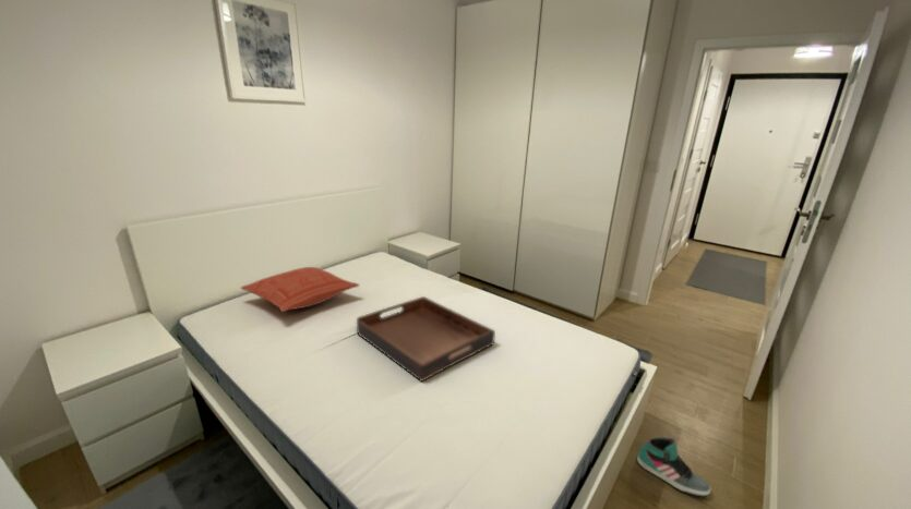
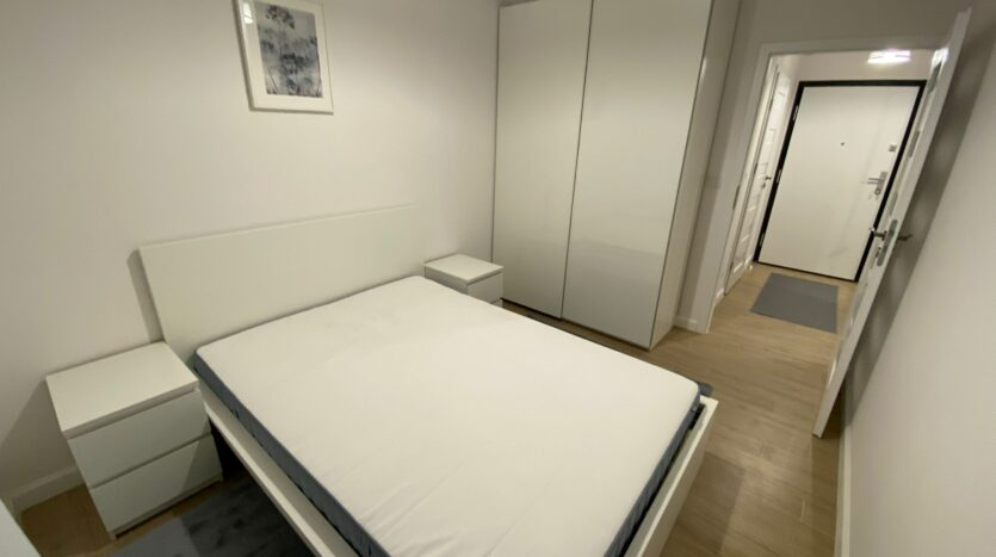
- sneaker (675, 460)
- serving tray (422, 330)
- pillow (300, 287)
